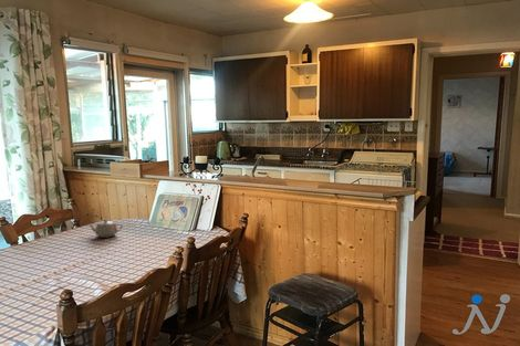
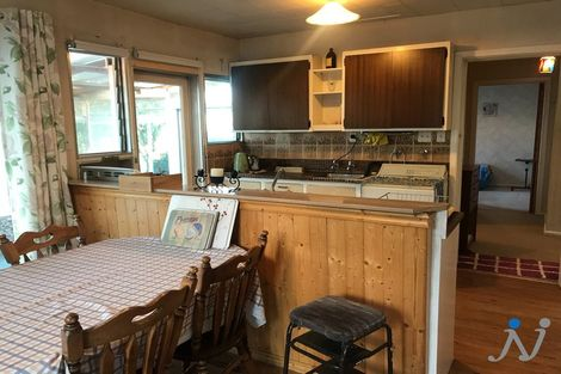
- teapot (105, 227)
